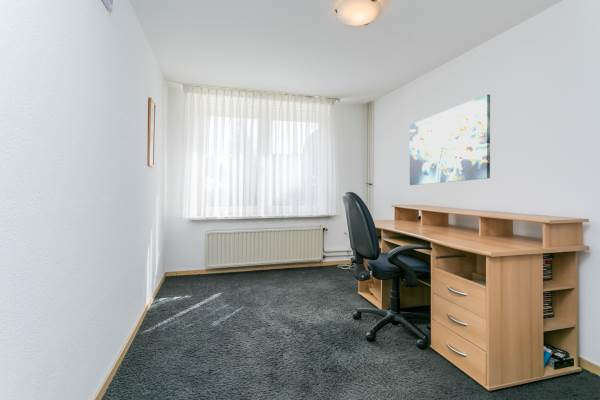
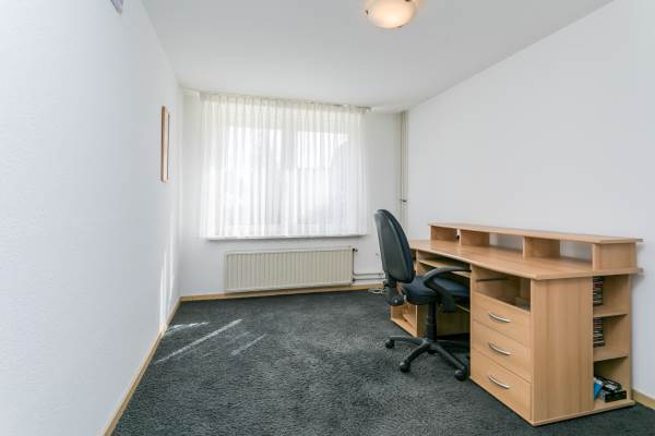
- wall art (443, 147)
